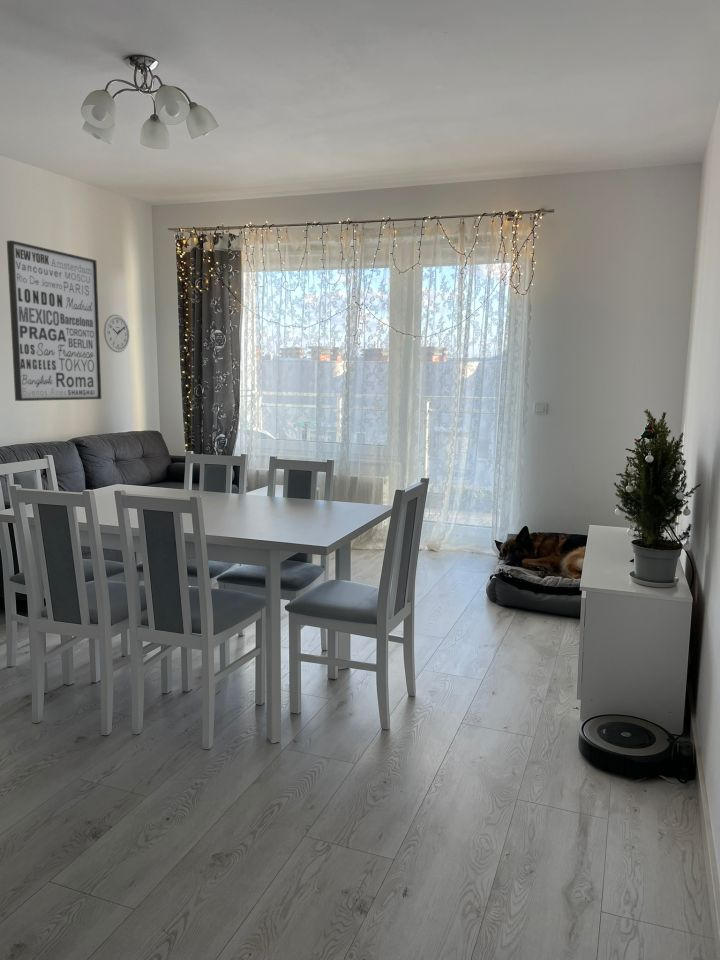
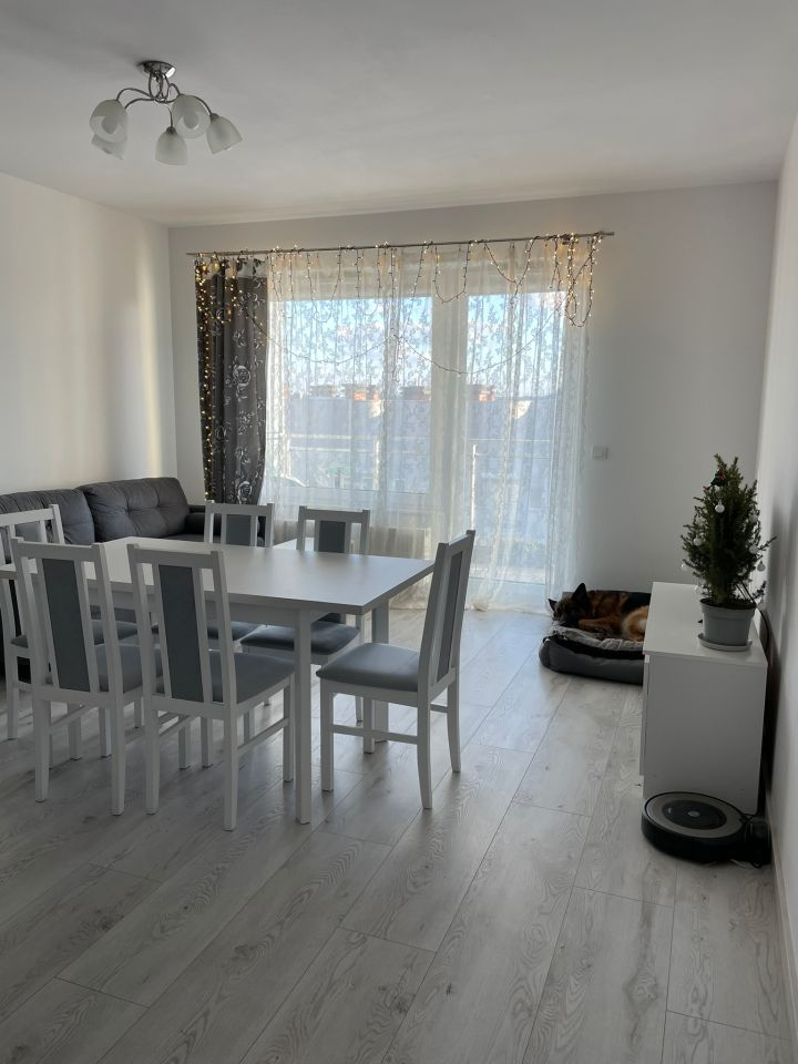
- wall clock (117, 333)
- wall art (58, 326)
